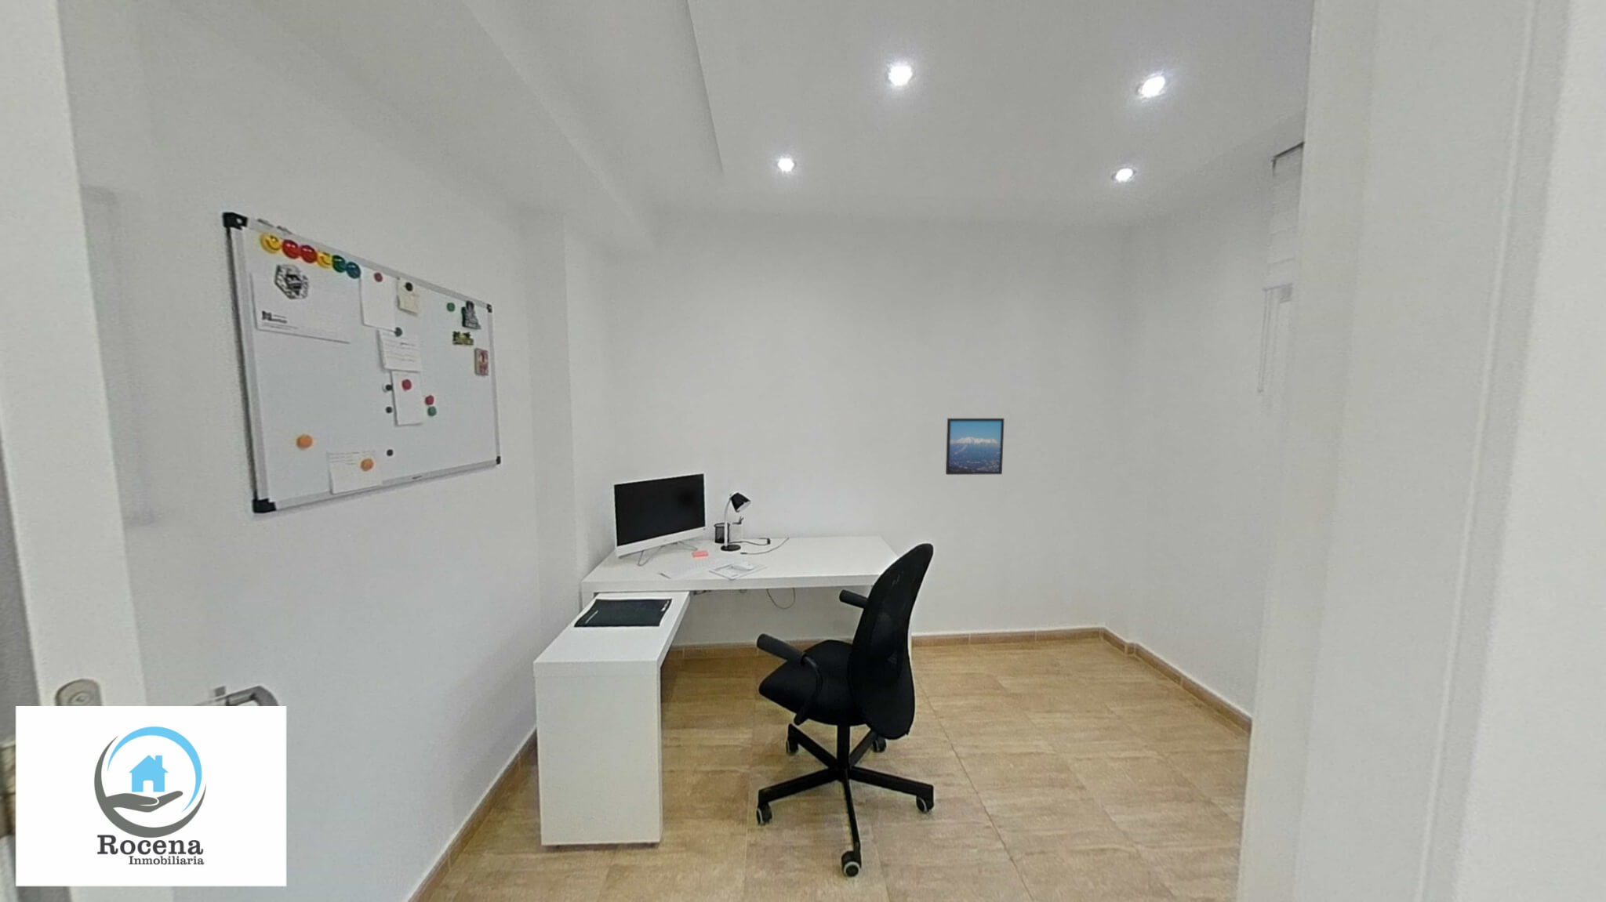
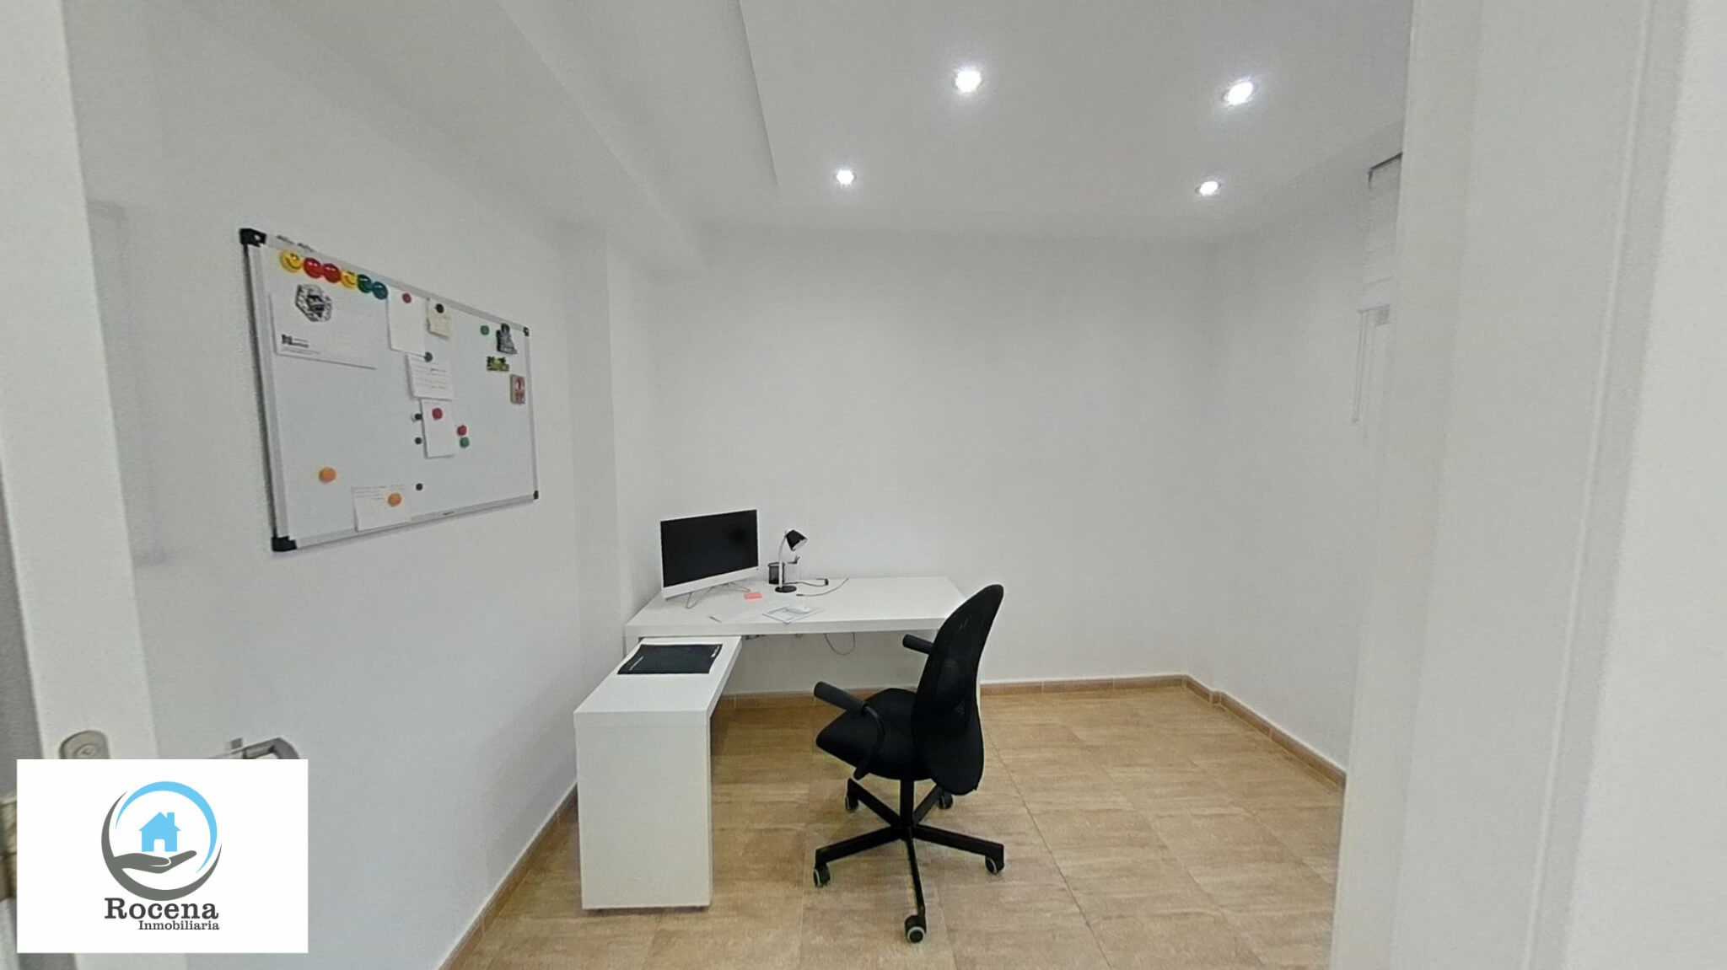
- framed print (975, 445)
